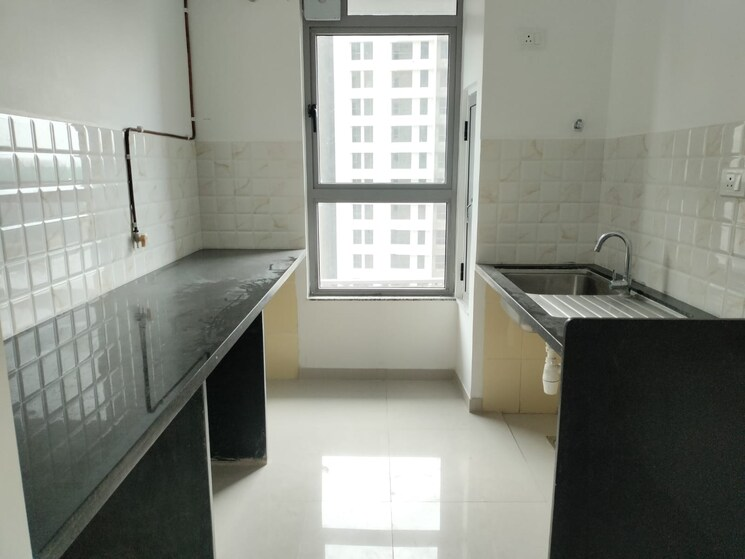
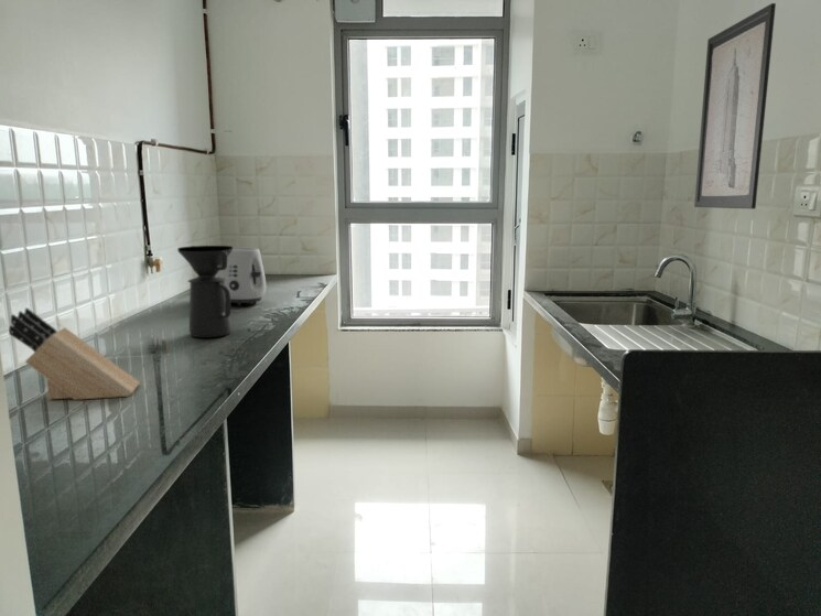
+ toaster (233, 275)
+ coffee maker (208, 291)
+ knife block (74, 352)
+ wall art (730, 118)
